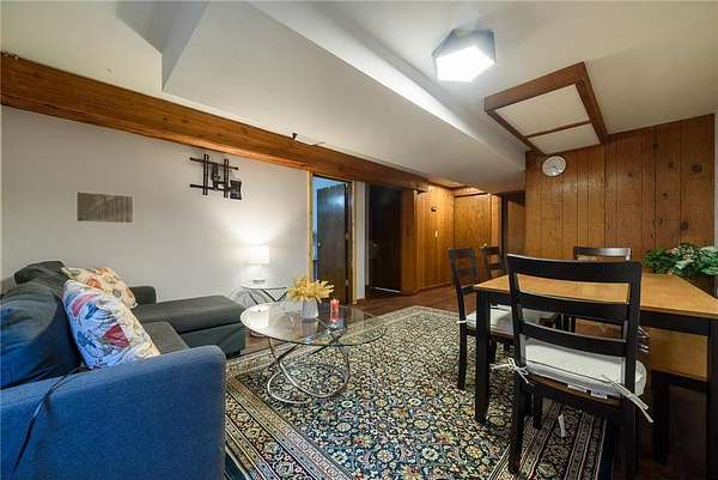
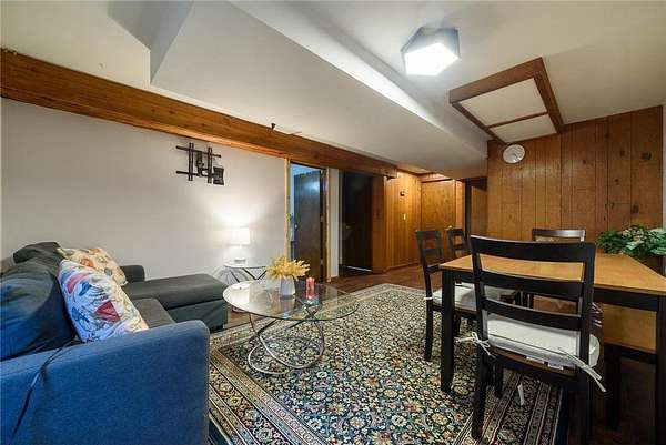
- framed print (105, 208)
